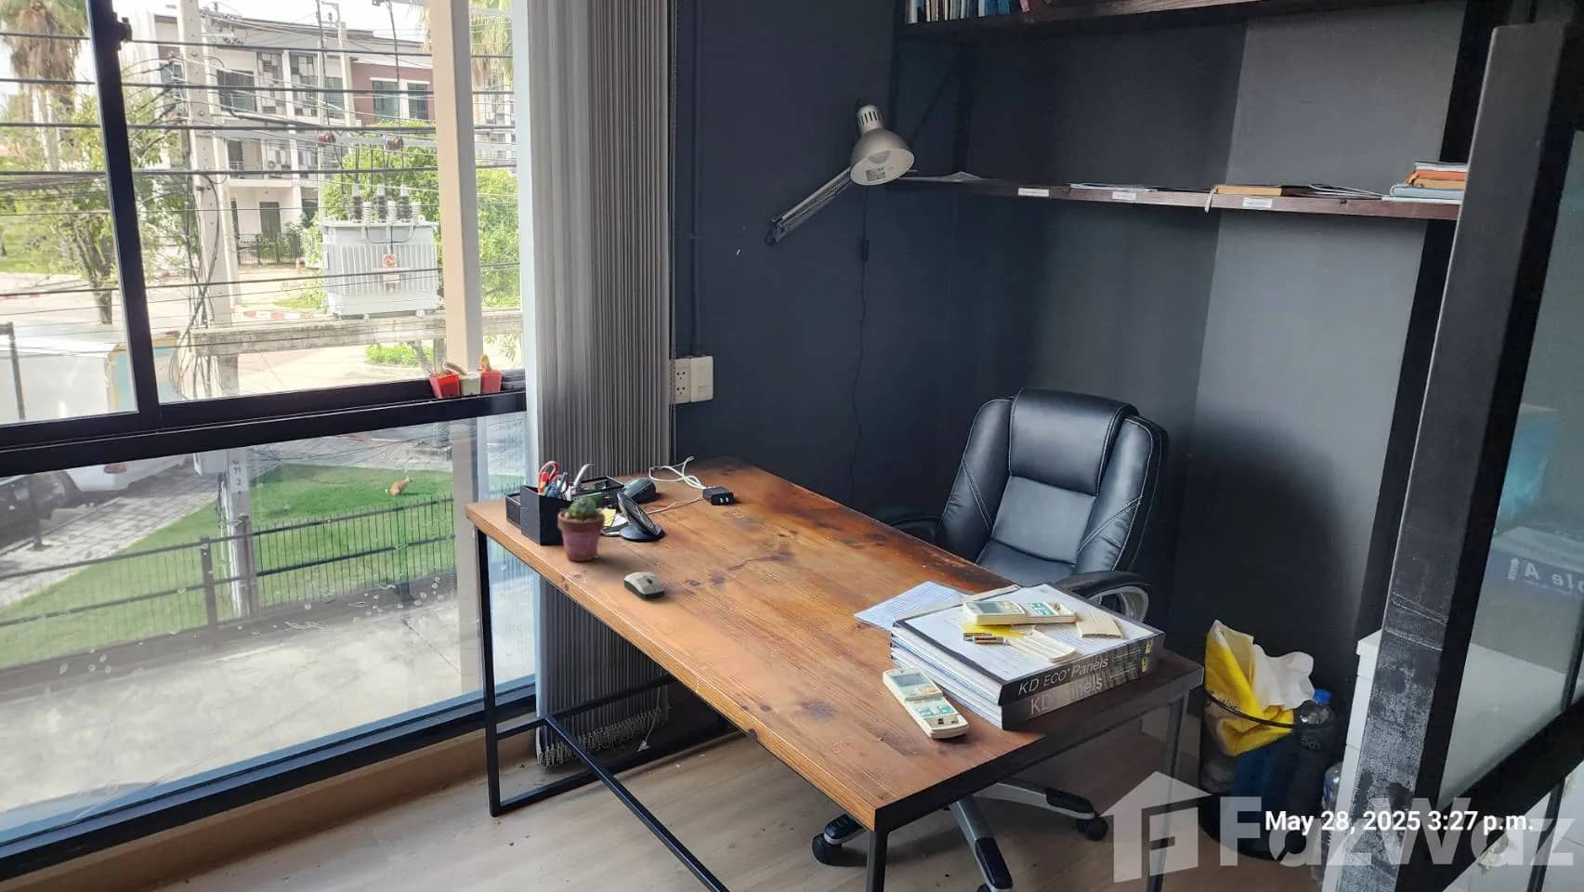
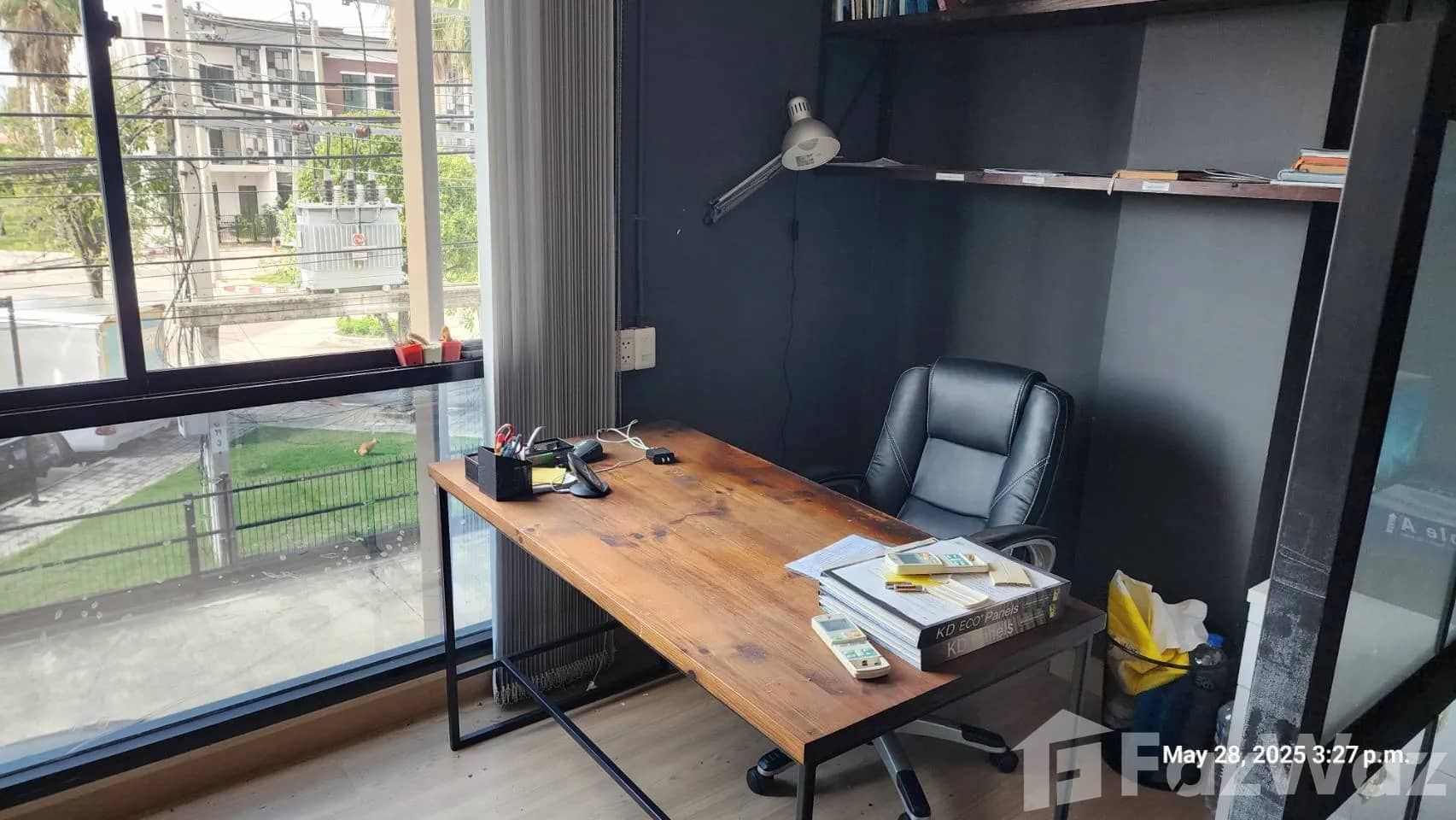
- potted succulent (582, 526)
- computer mouse (644, 583)
